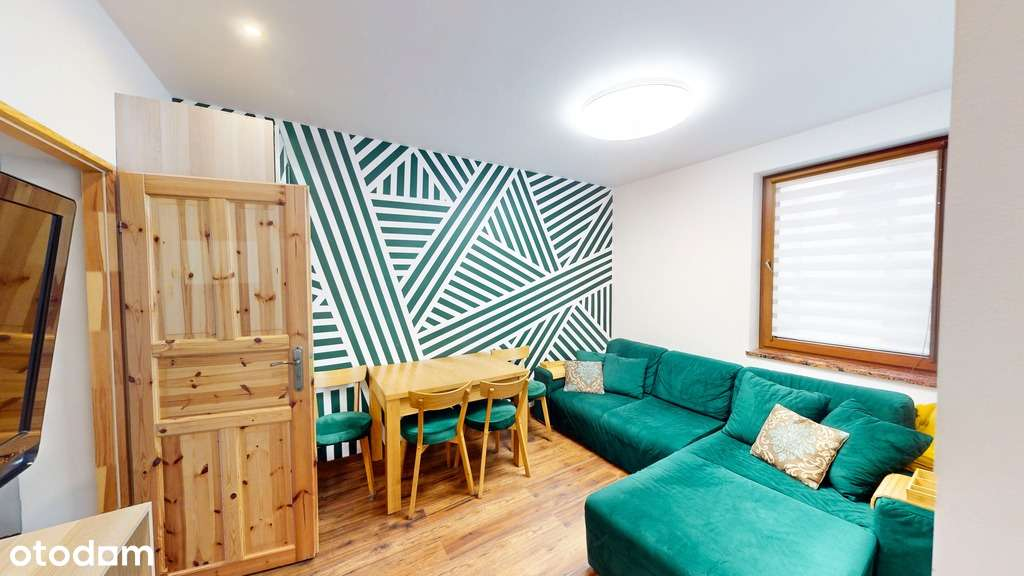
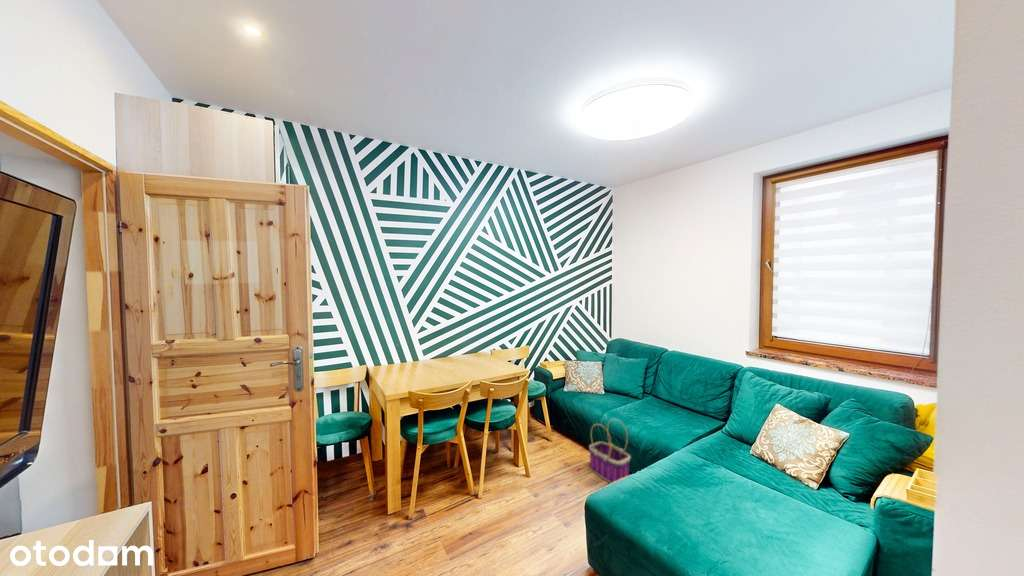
+ basket (609, 448)
